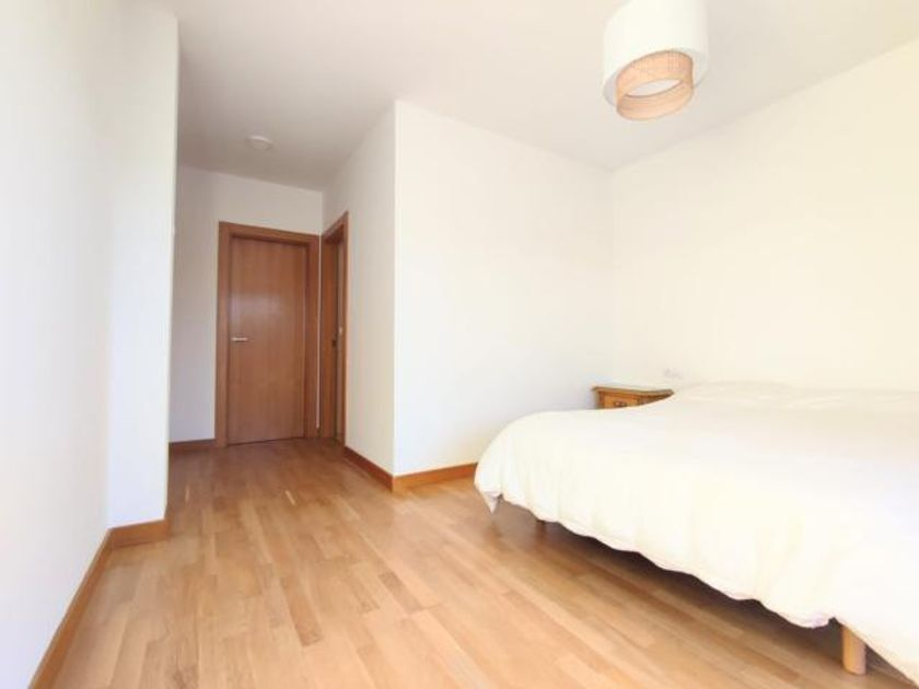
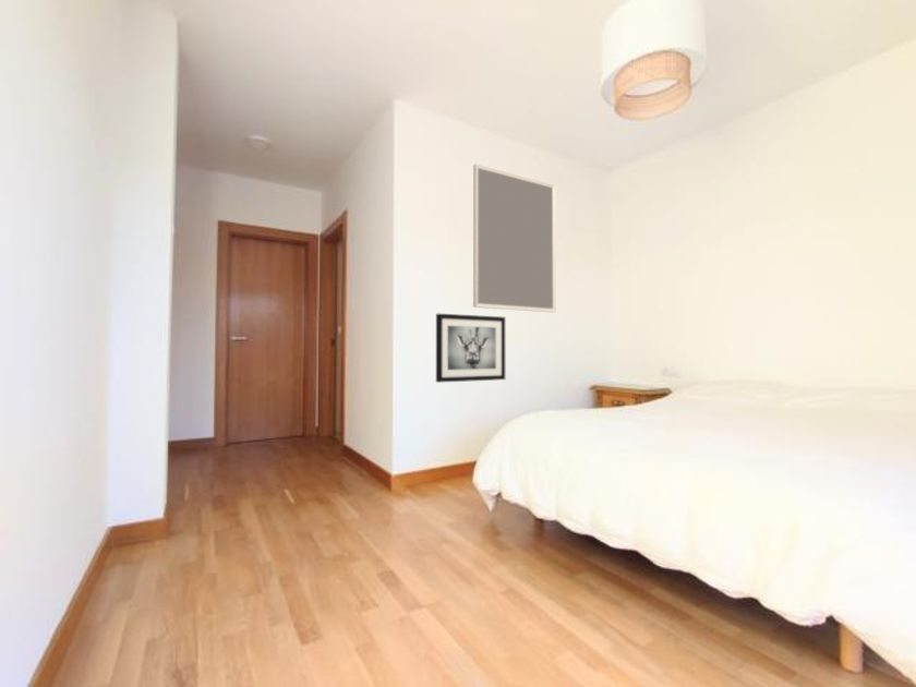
+ wall art (471, 348)
+ home mirror (516, 242)
